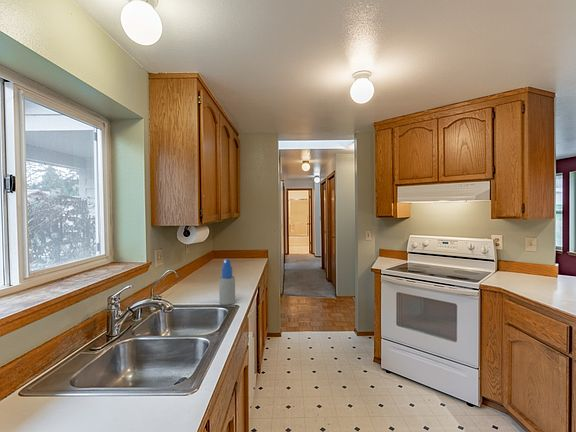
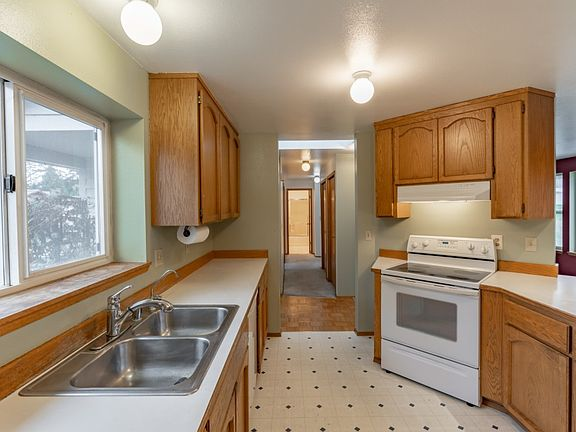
- spray bottle (227, 280)
